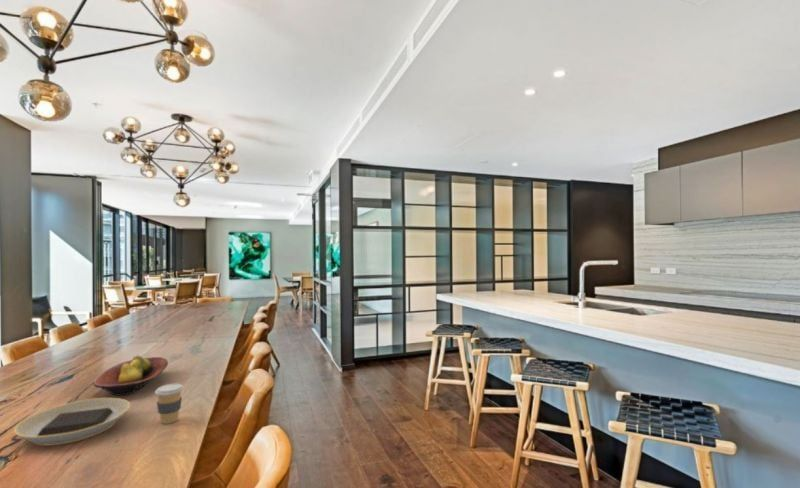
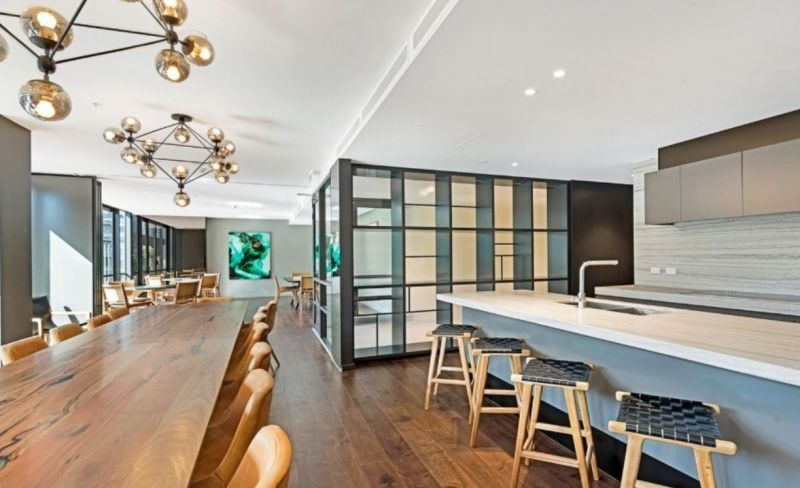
- coffee cup (169, 403)
- fruit bowl (133, 371)
- plate (76, 421)
